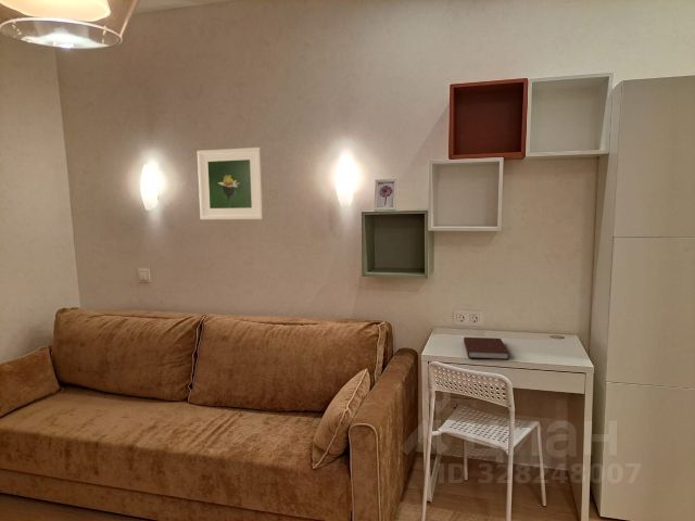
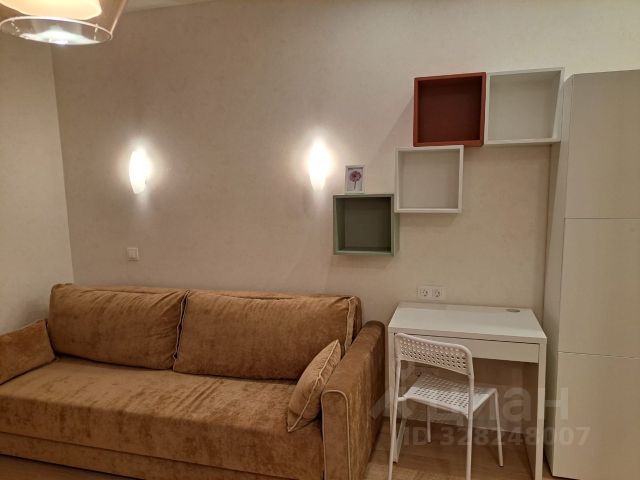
- notebook (484, 347)
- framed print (229, 185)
